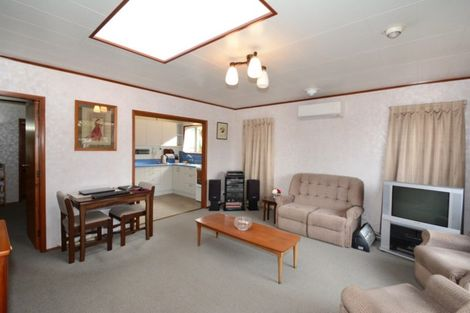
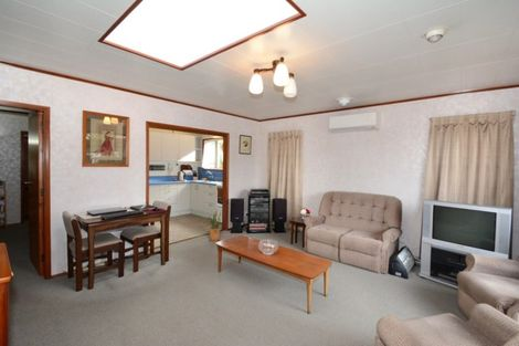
+ house plant (213, 224)
